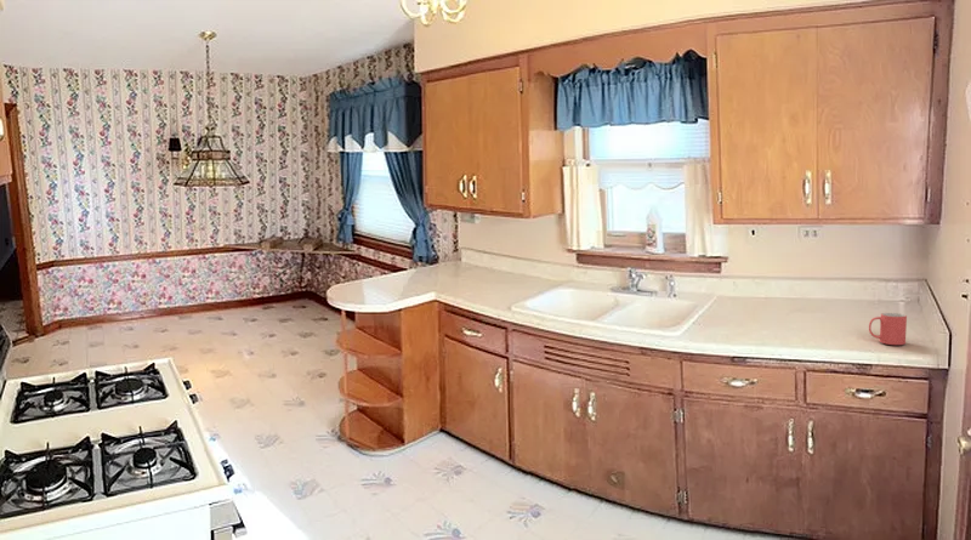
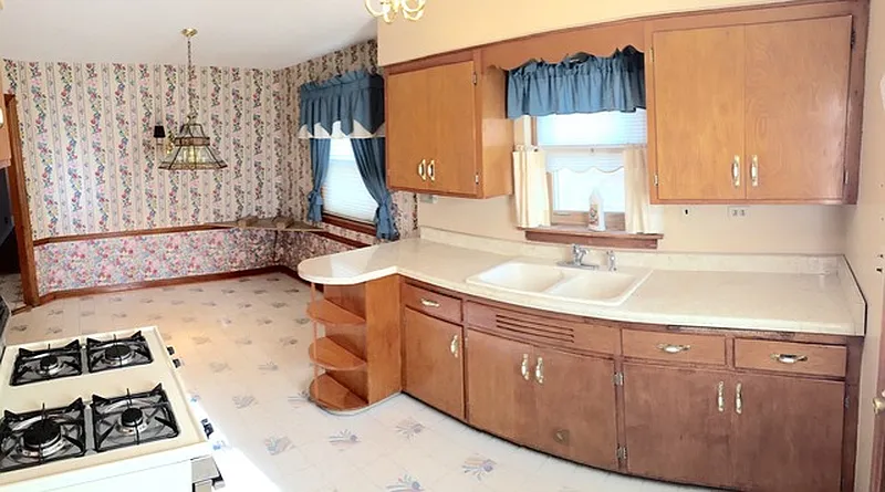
- mug (887, 328)
